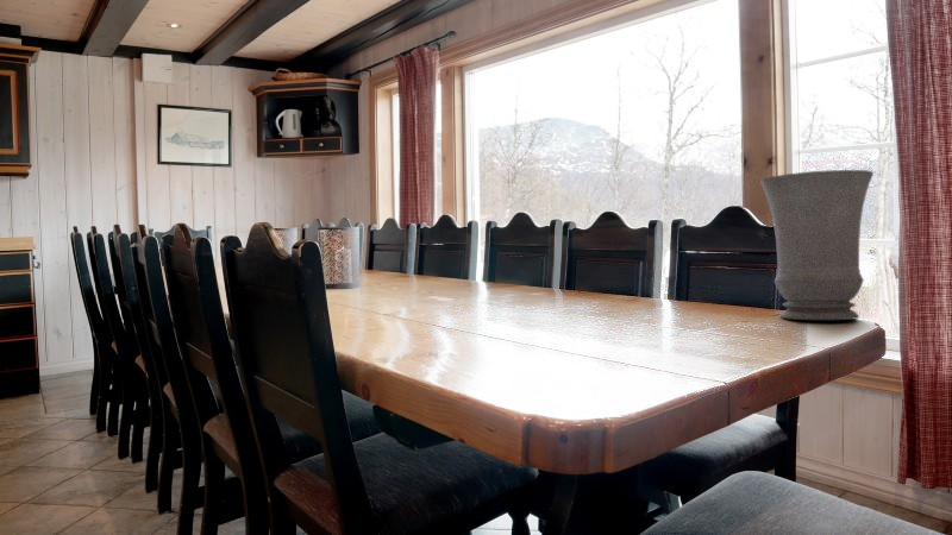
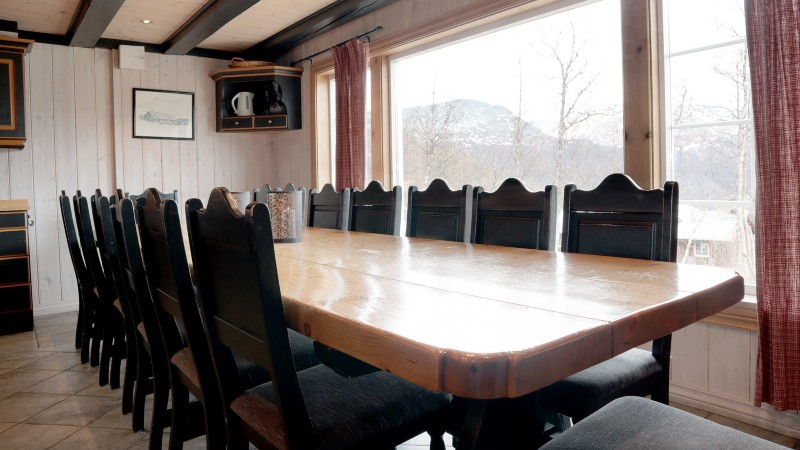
- vase (816, 246)
